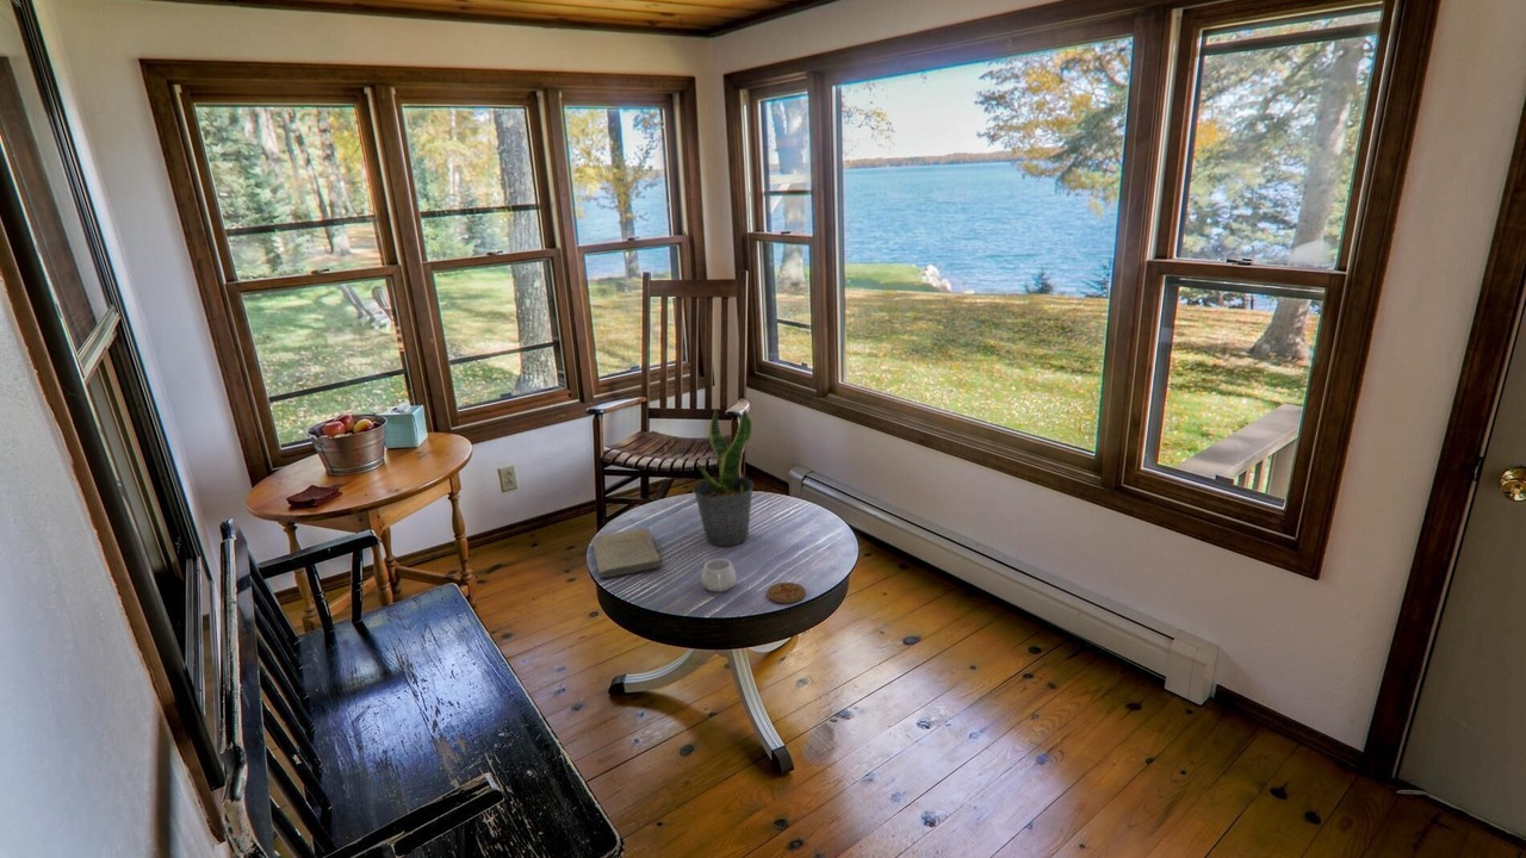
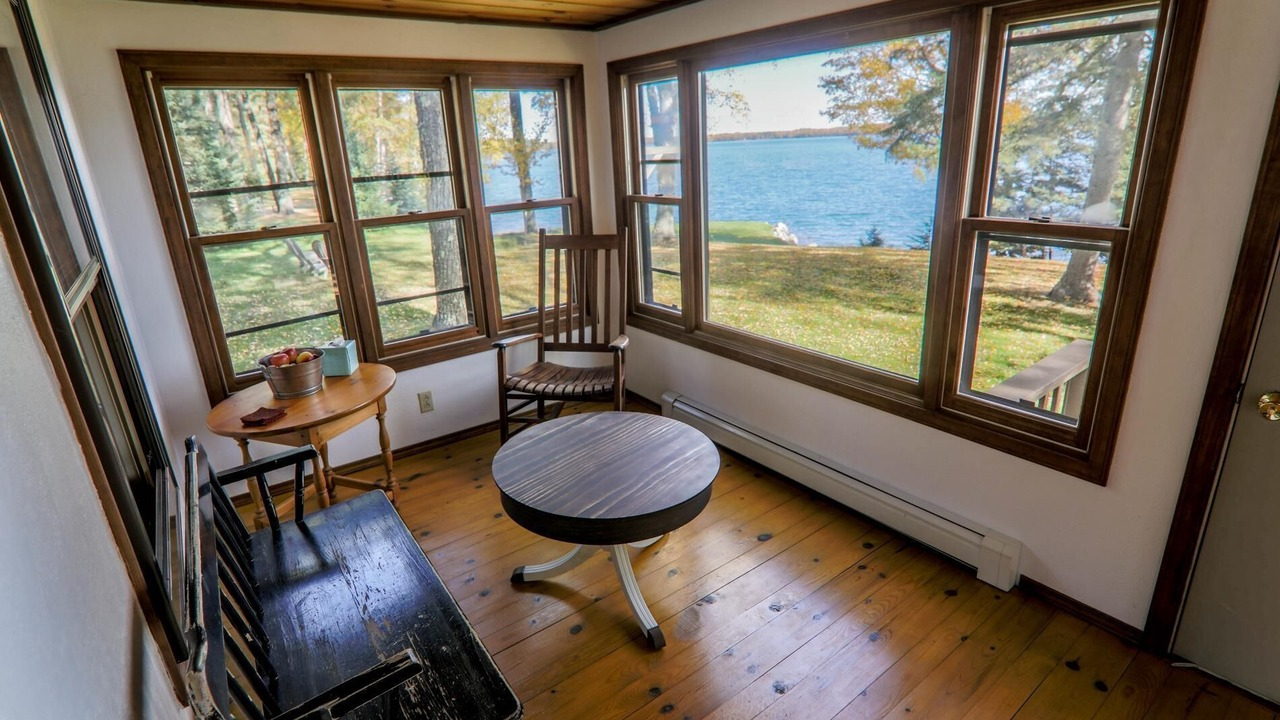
- mug (718, 577)
- book (626, 551)
- coaster (786, 592)
- potted plant (722, 474)
